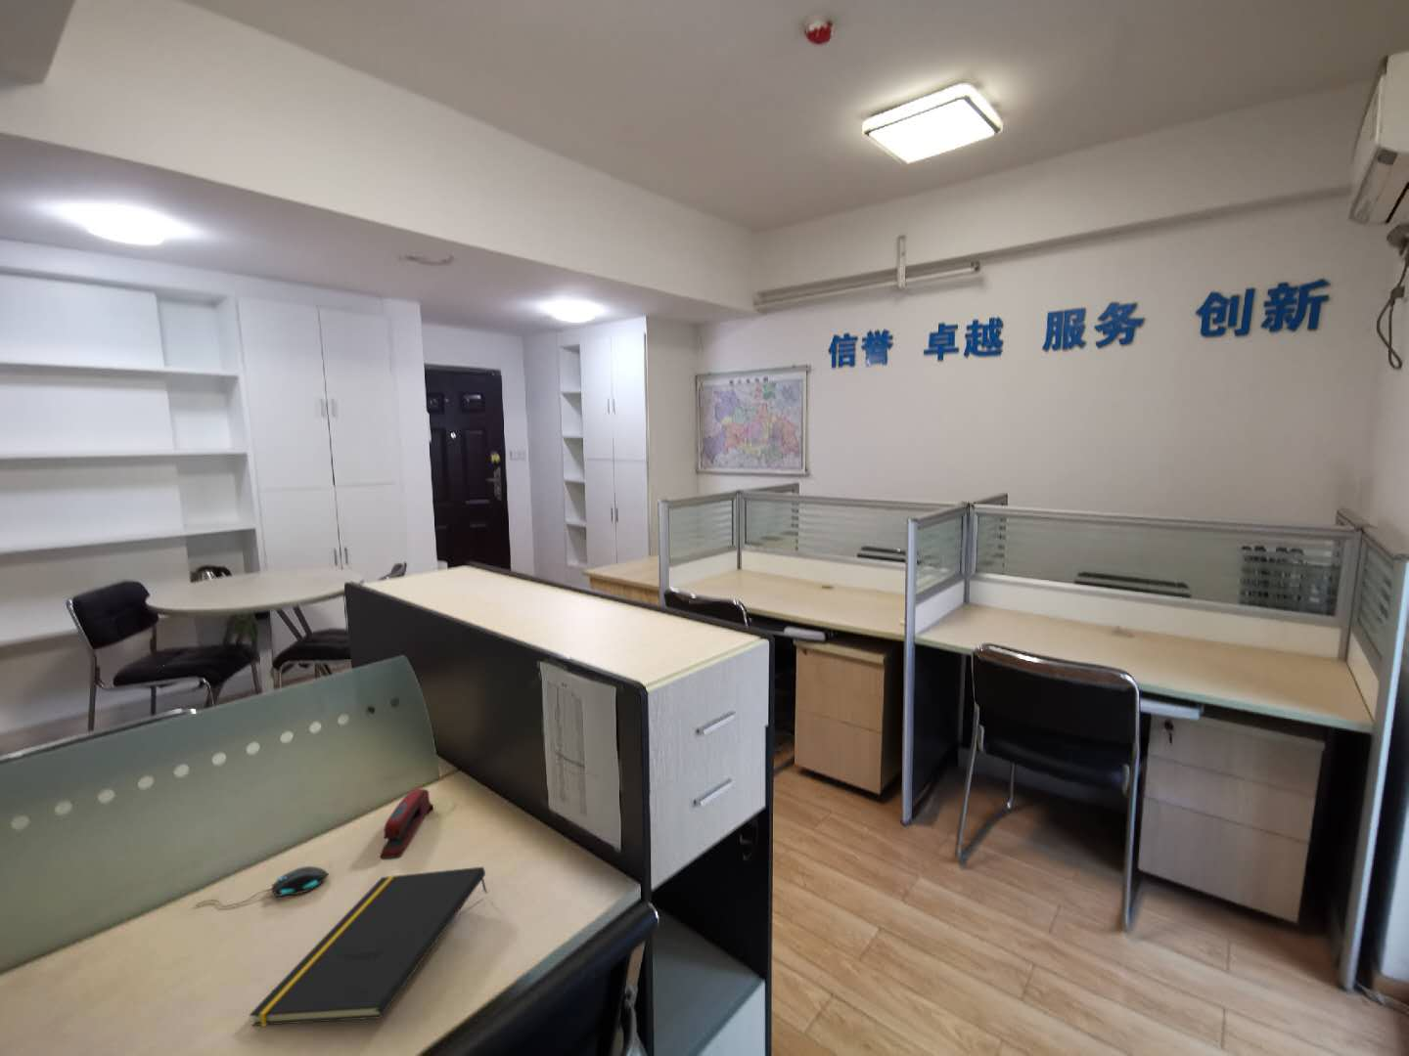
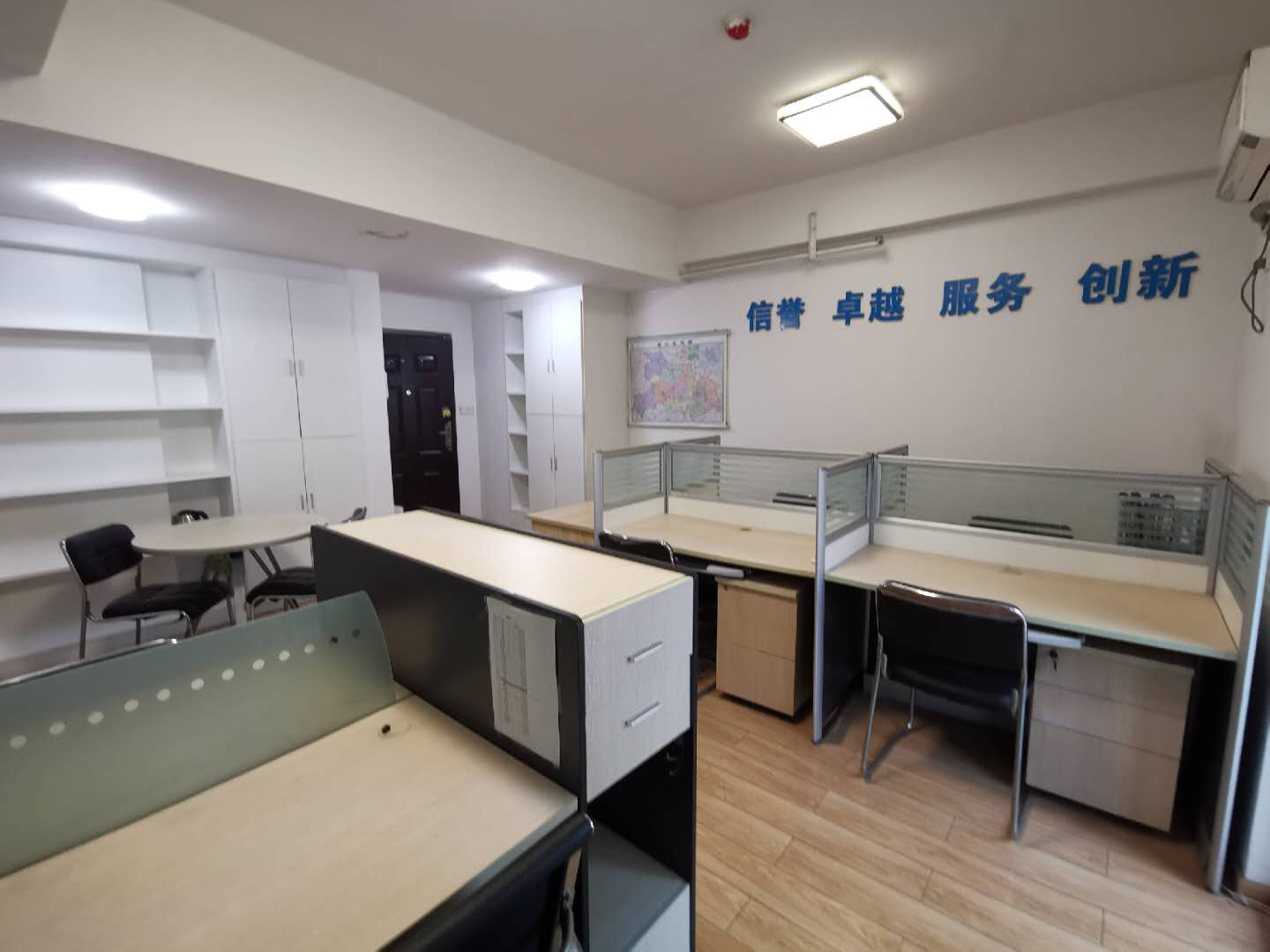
- mouse (271, 885)
- stapler (406, 814)
- notepad (382, 936)
